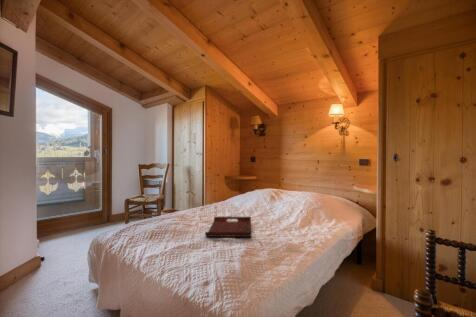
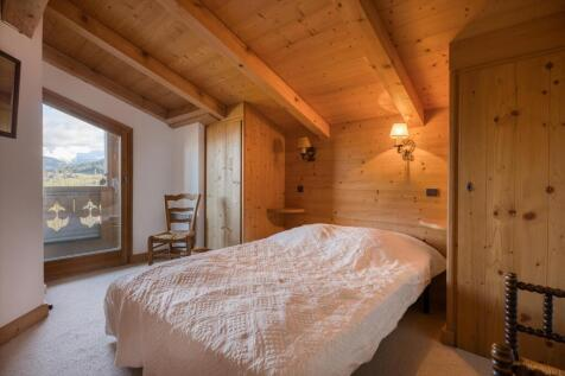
- serving tray (230, 226)
